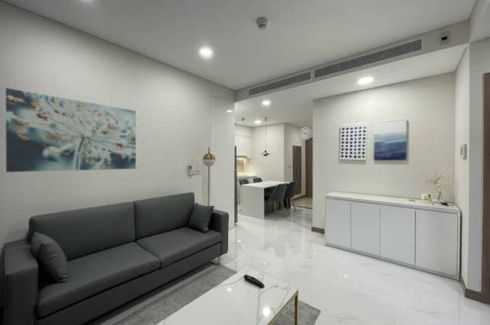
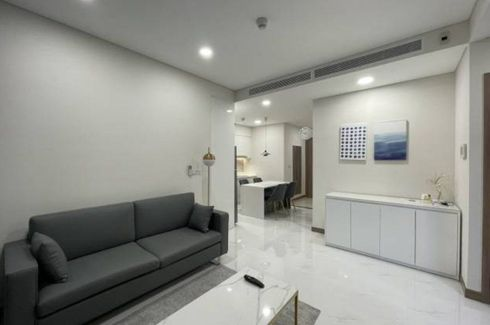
- wall art (82, 136)
